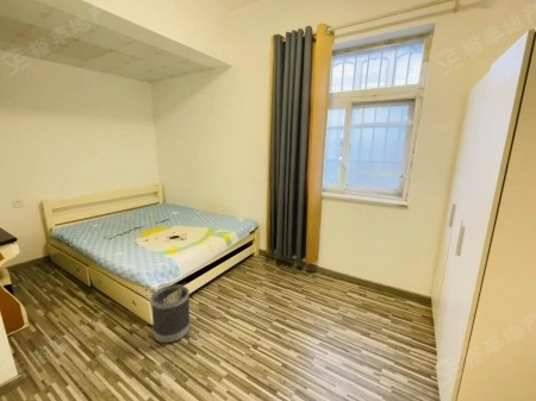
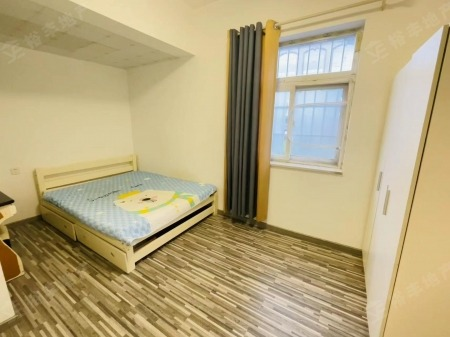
- wastebasket (170, 312)
